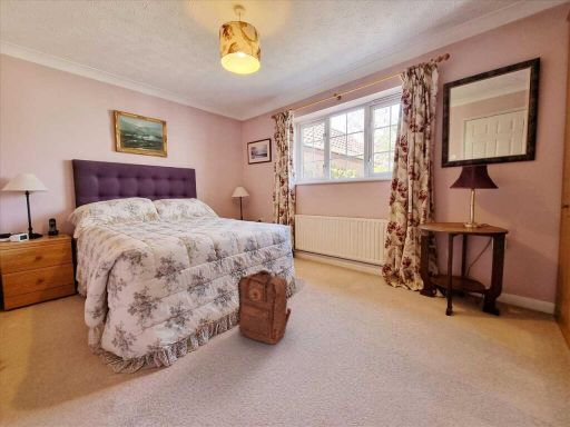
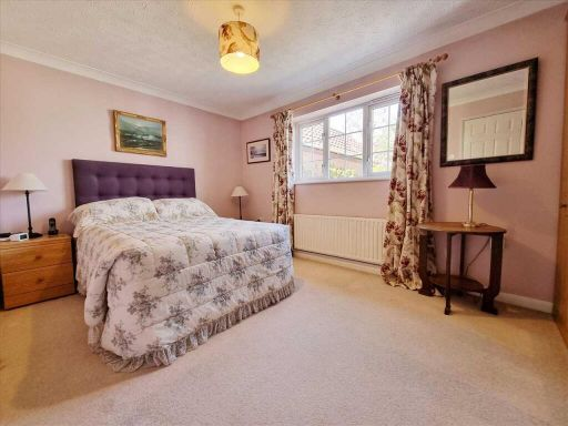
- backpack (262, 300)
